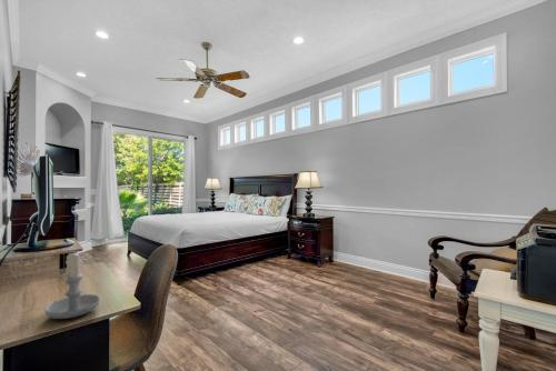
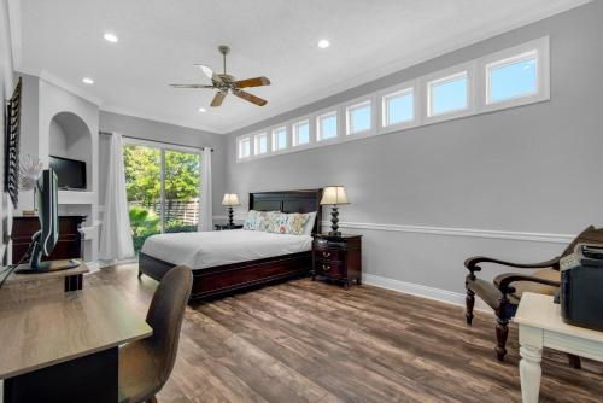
- candle (73, 281)
